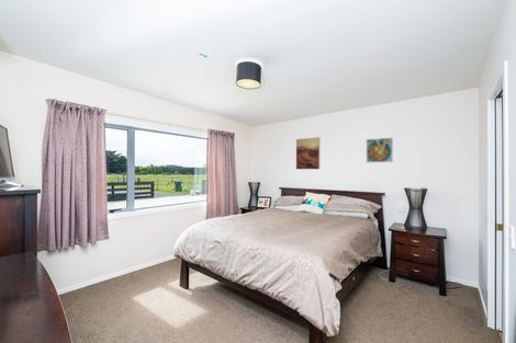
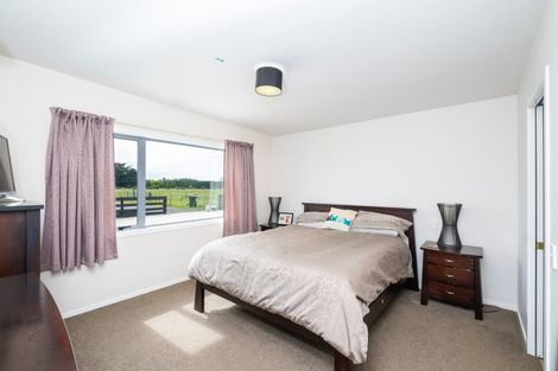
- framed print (379, 150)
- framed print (307, 153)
